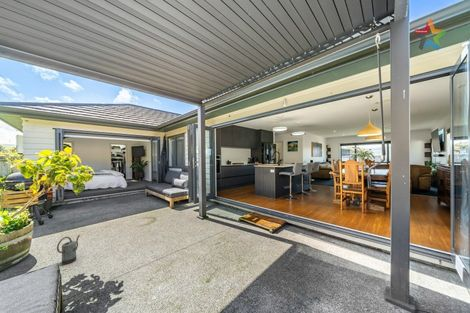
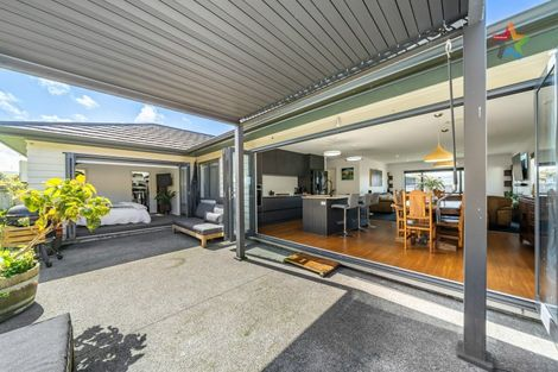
- watering can (69, 248)
